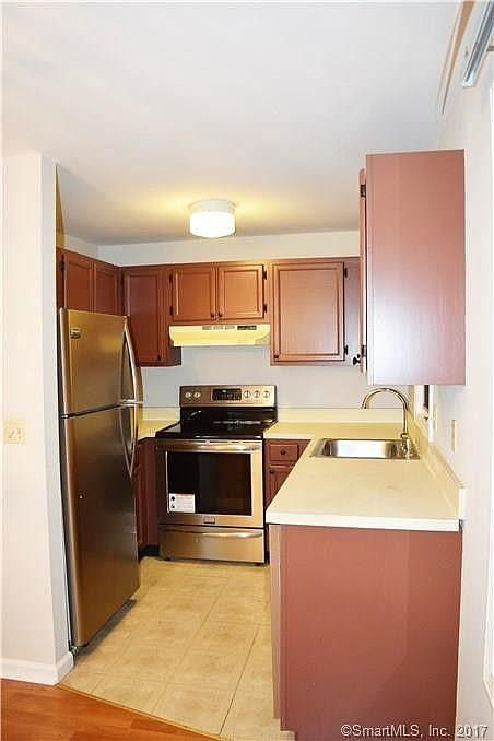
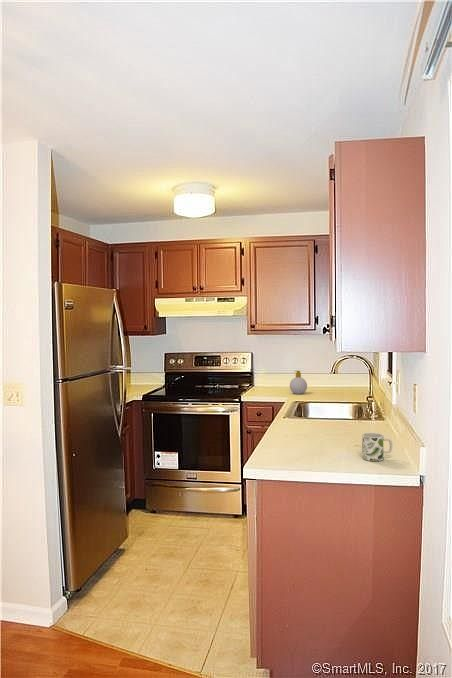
+ soap bottle (298, 382)
+ mug (377, 446)
